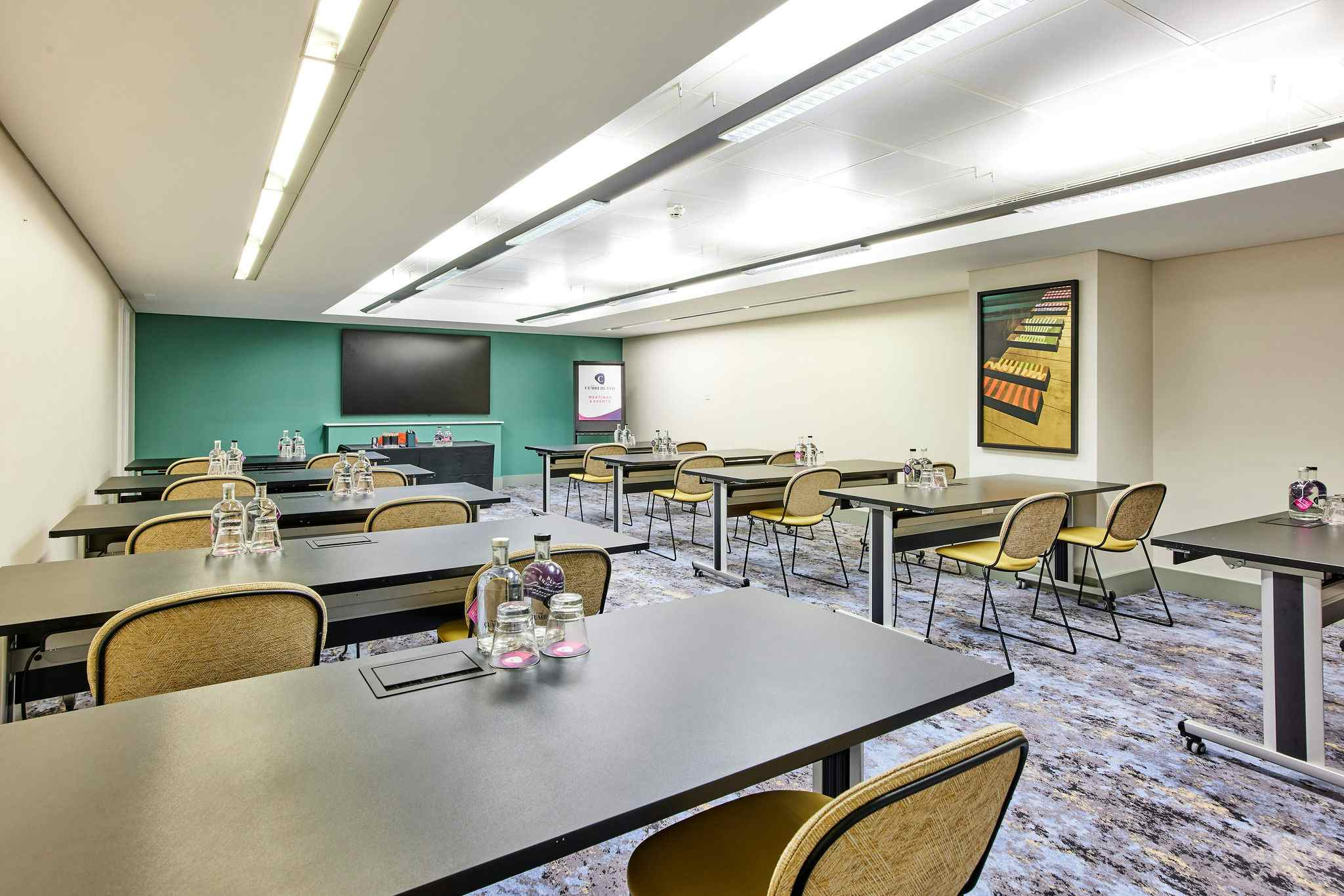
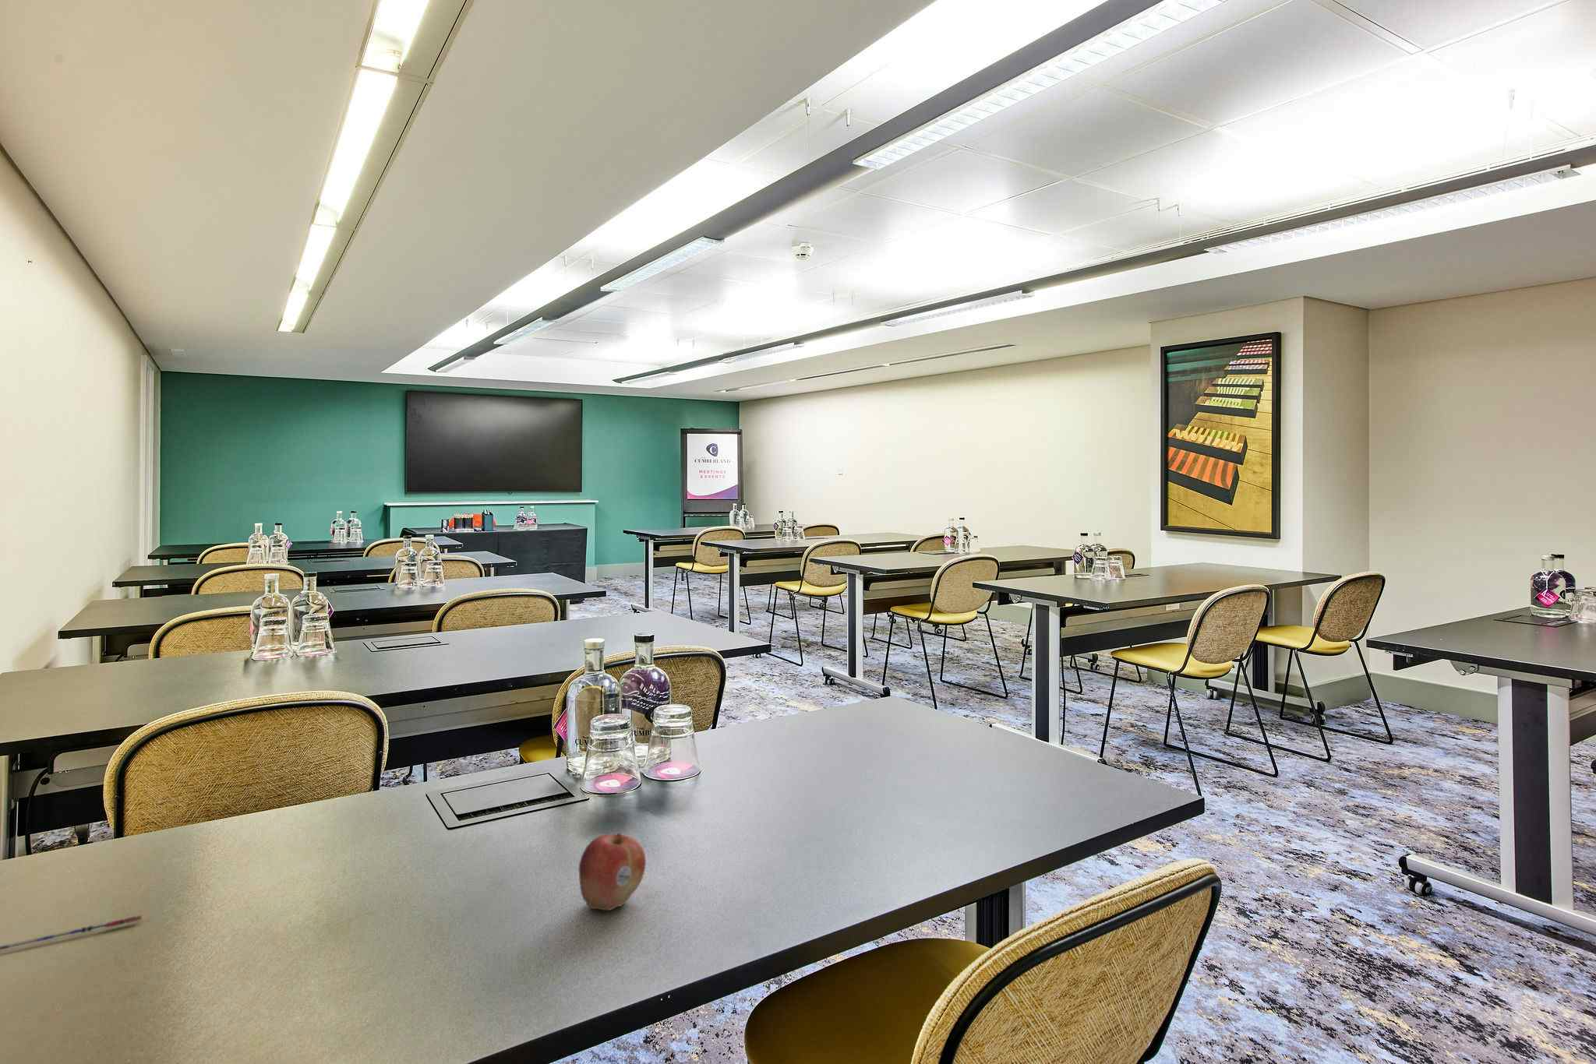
+ pen (61, 935)
+ fruit (613, 866)
